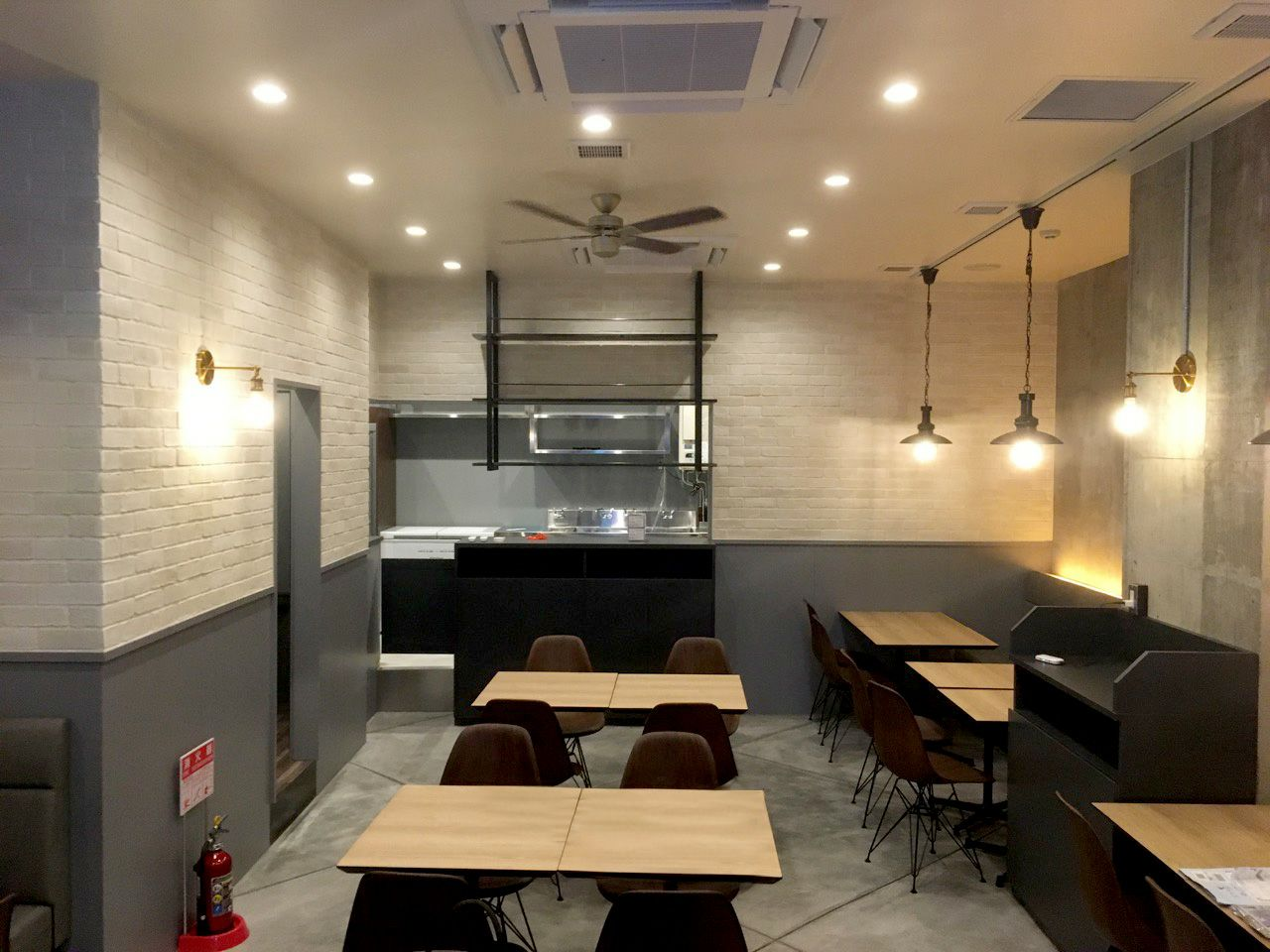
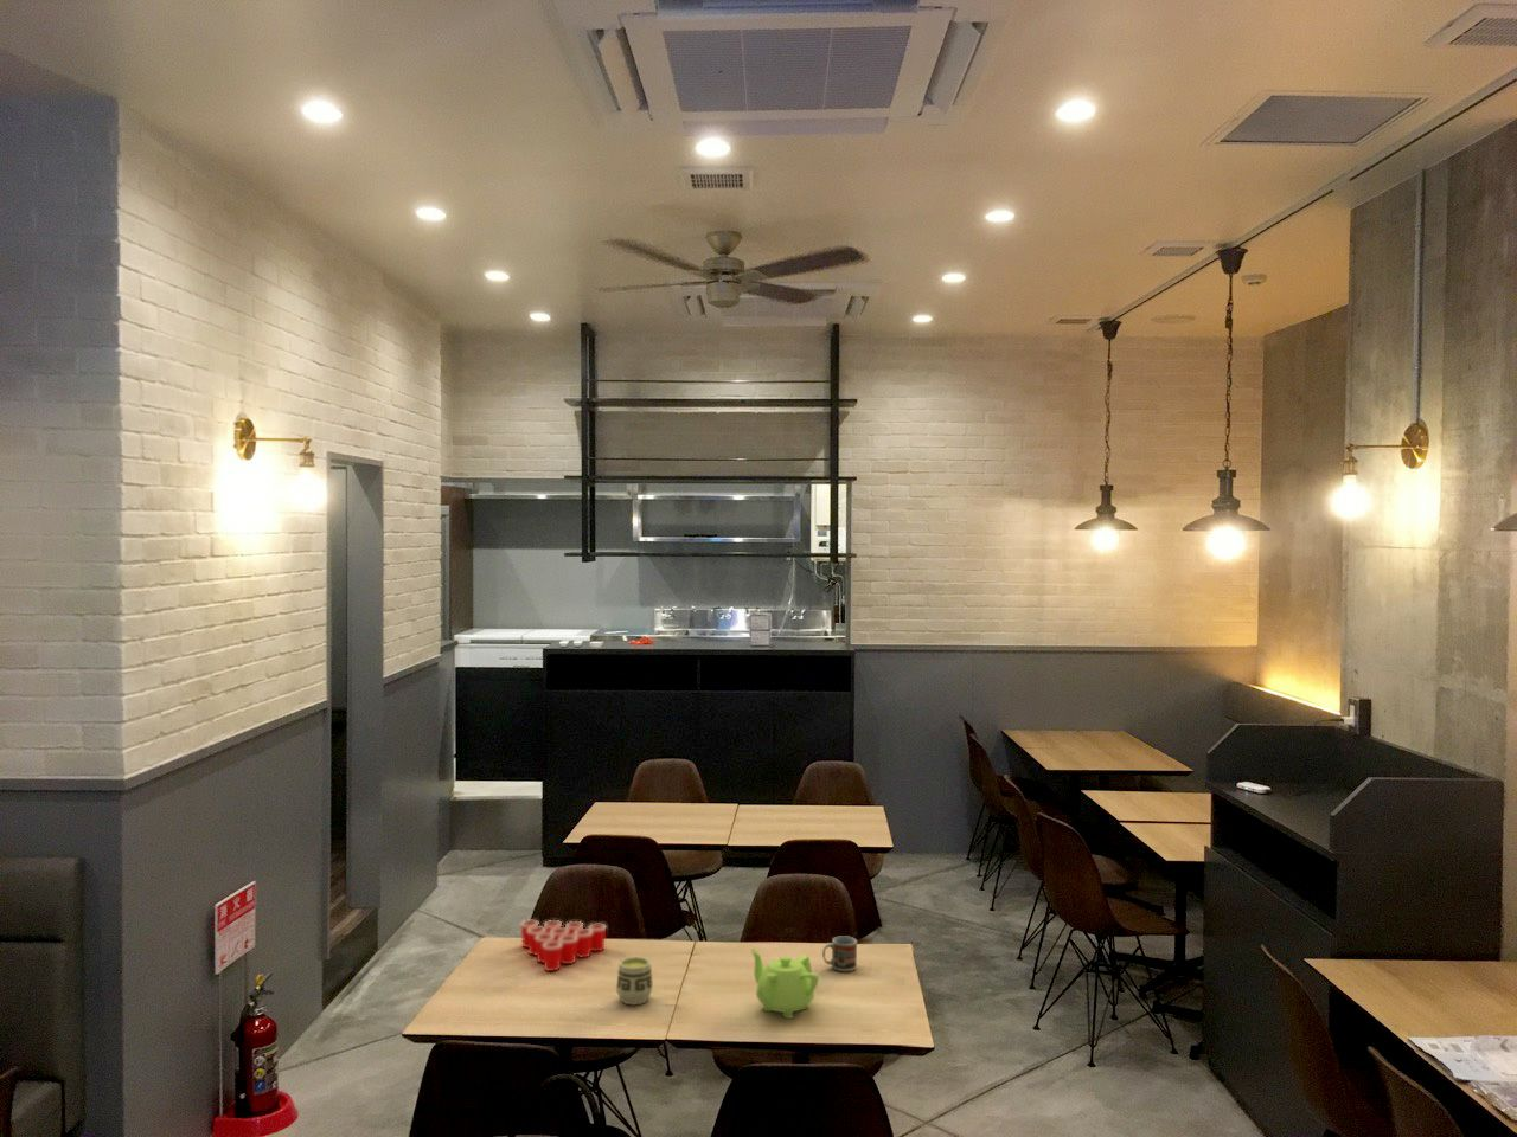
+ cup (634, 981)
+ teapot (782, 982)
+ cup (839, 953)
+ cup (552, 939)
